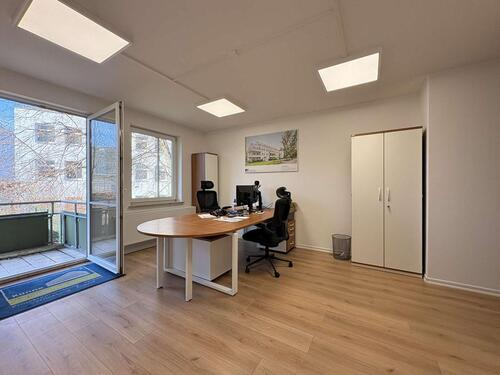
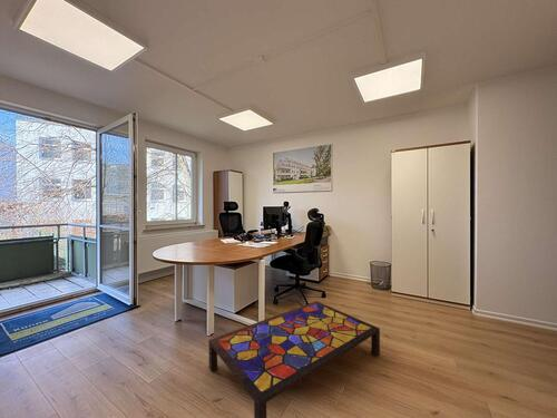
+ coffee table (297, 347)
